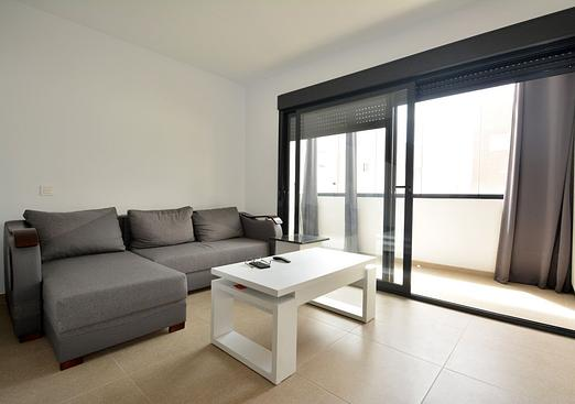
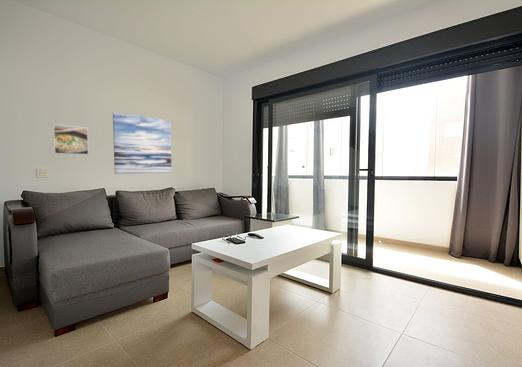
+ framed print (71, 140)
+ wall art (144, 145)
